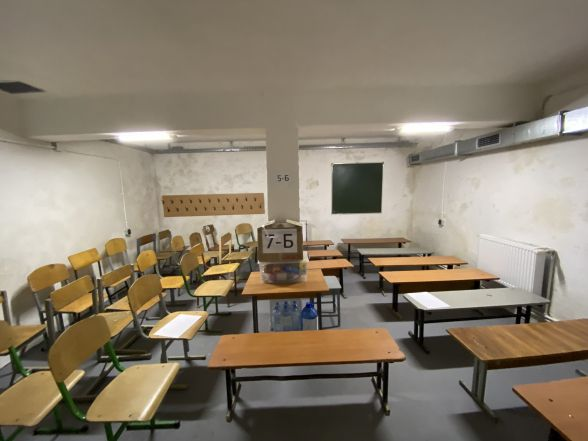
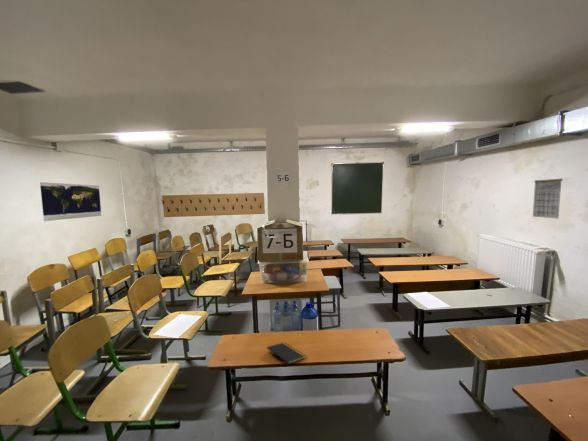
+ notepad (286, 352)
+ map (74, 201)
+ calendar (546, 194)
